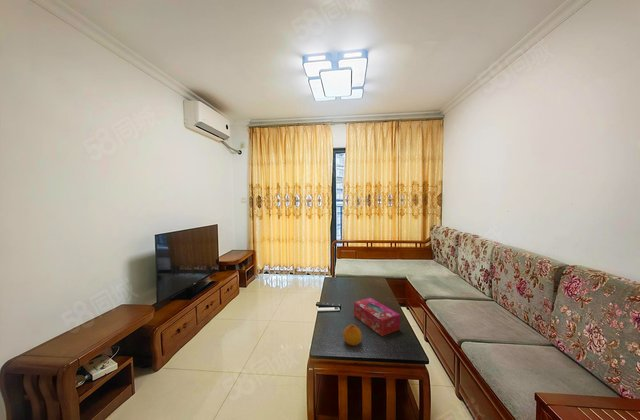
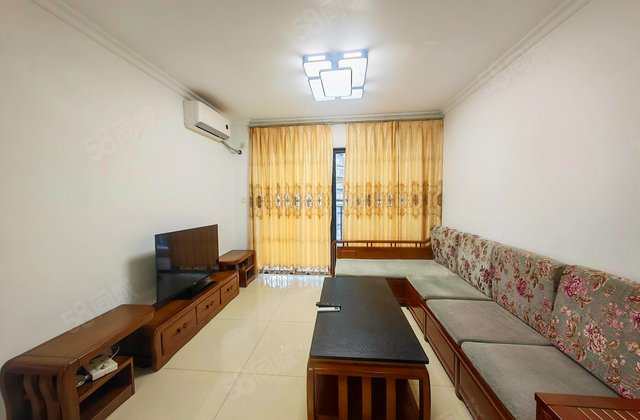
- tissue box (375, 315)
- fruit (352, 333)
